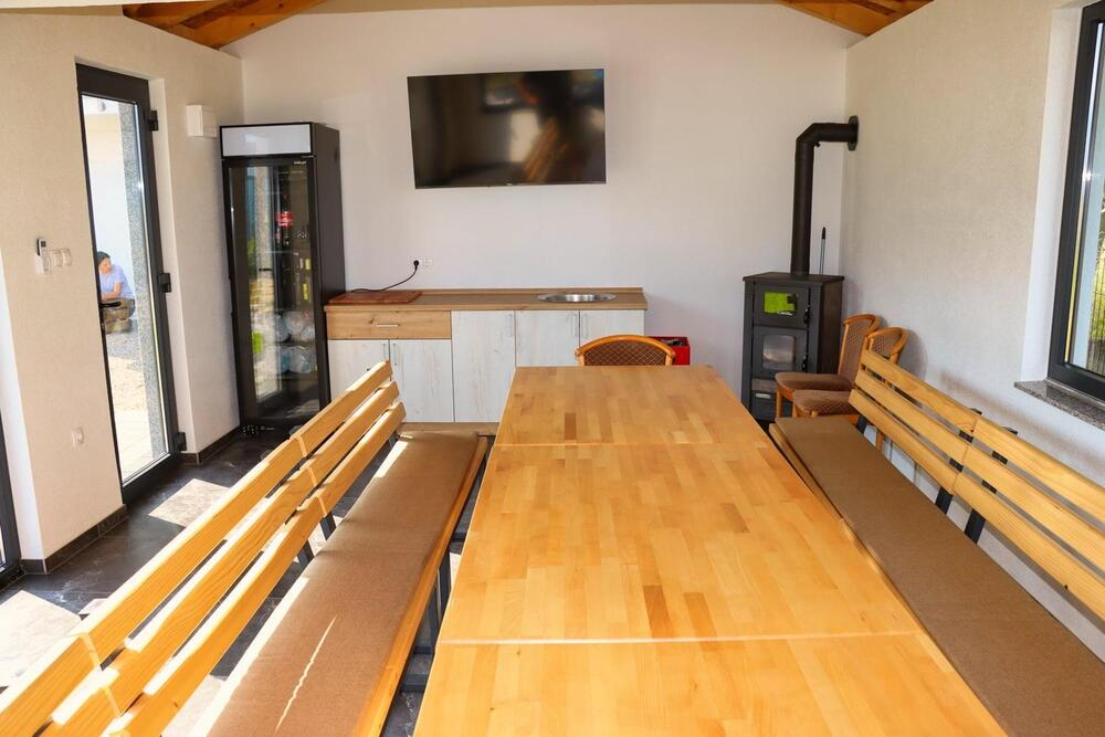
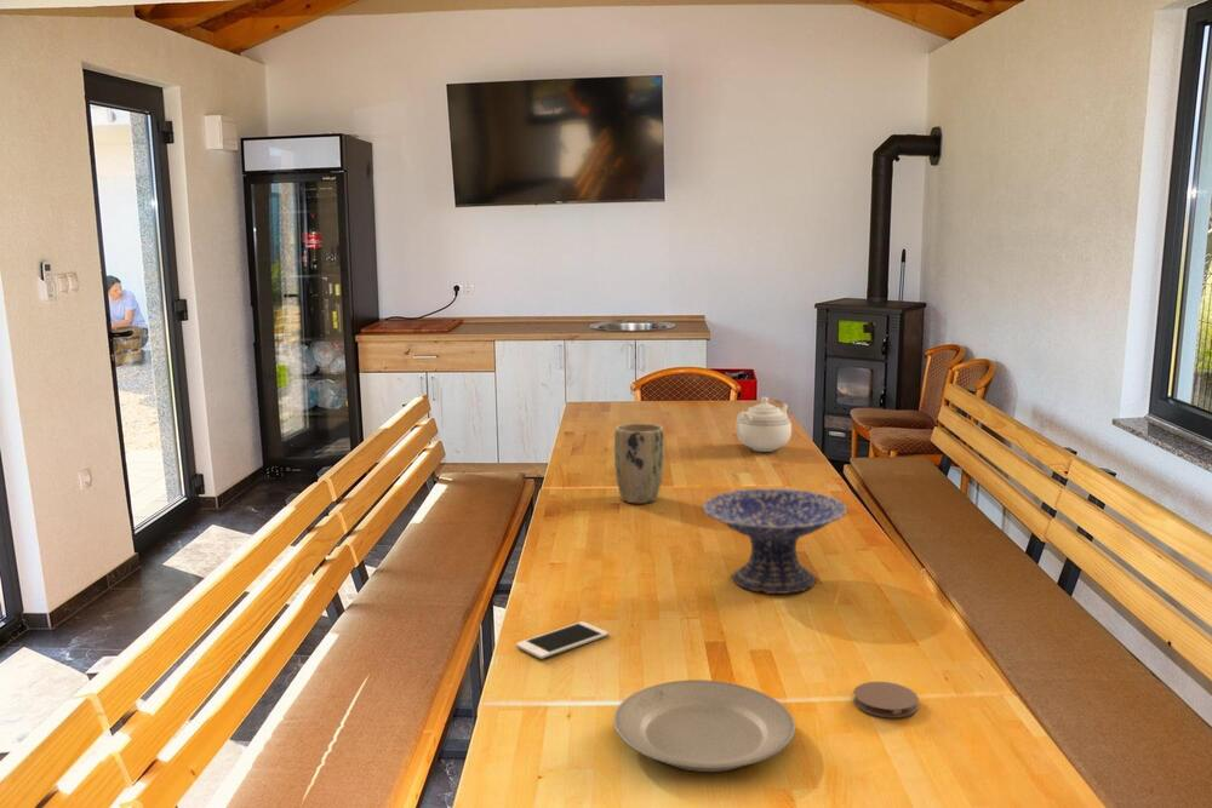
+ cell phone (562, 638)
+ decorative bowl (773, 541)
+ teapot (762, 423)
+ plate (703, 729)
+ coaster (885, 699)
+ plant pot (639, 463)
